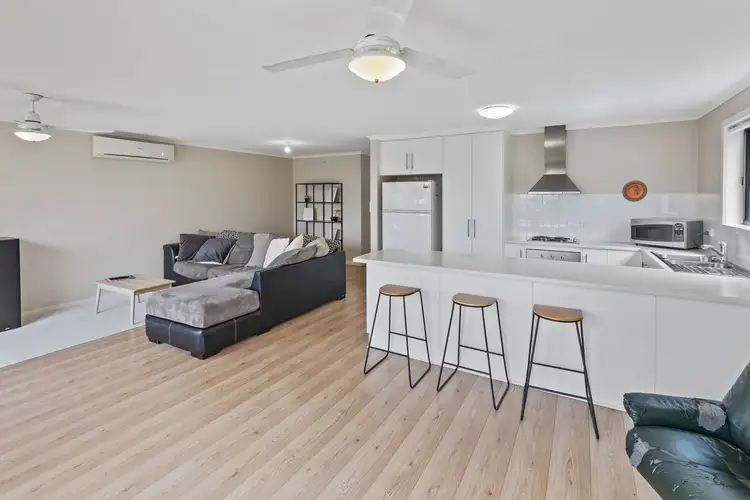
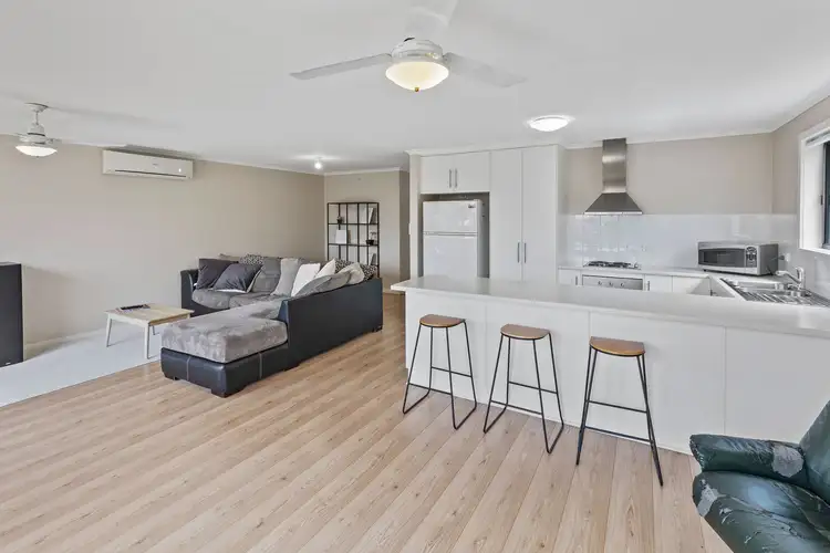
- decorative plate (634, 191)
